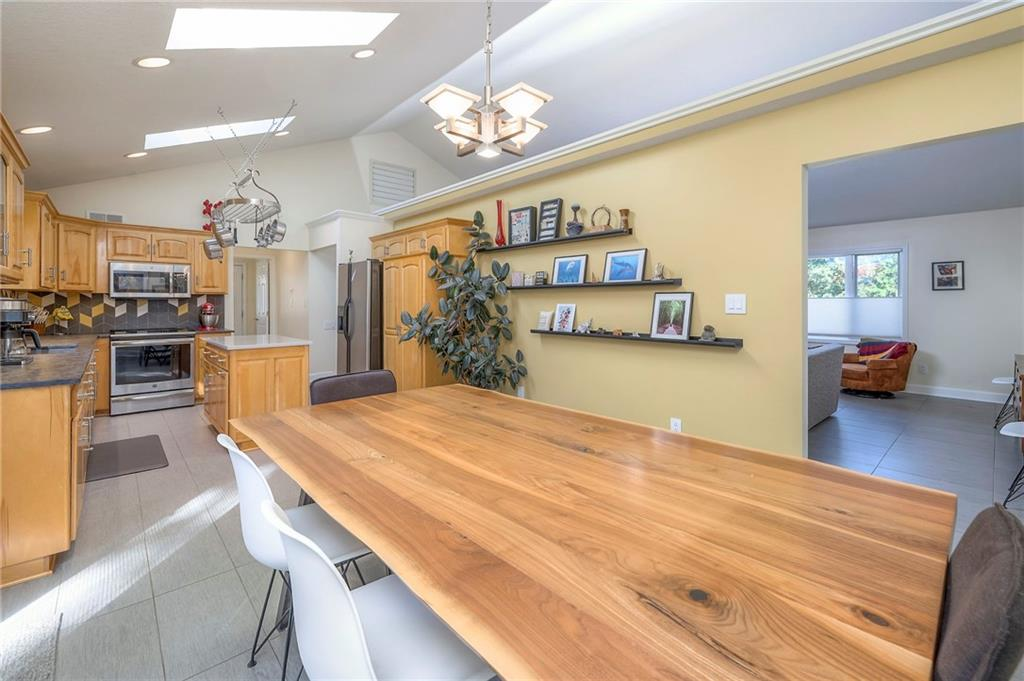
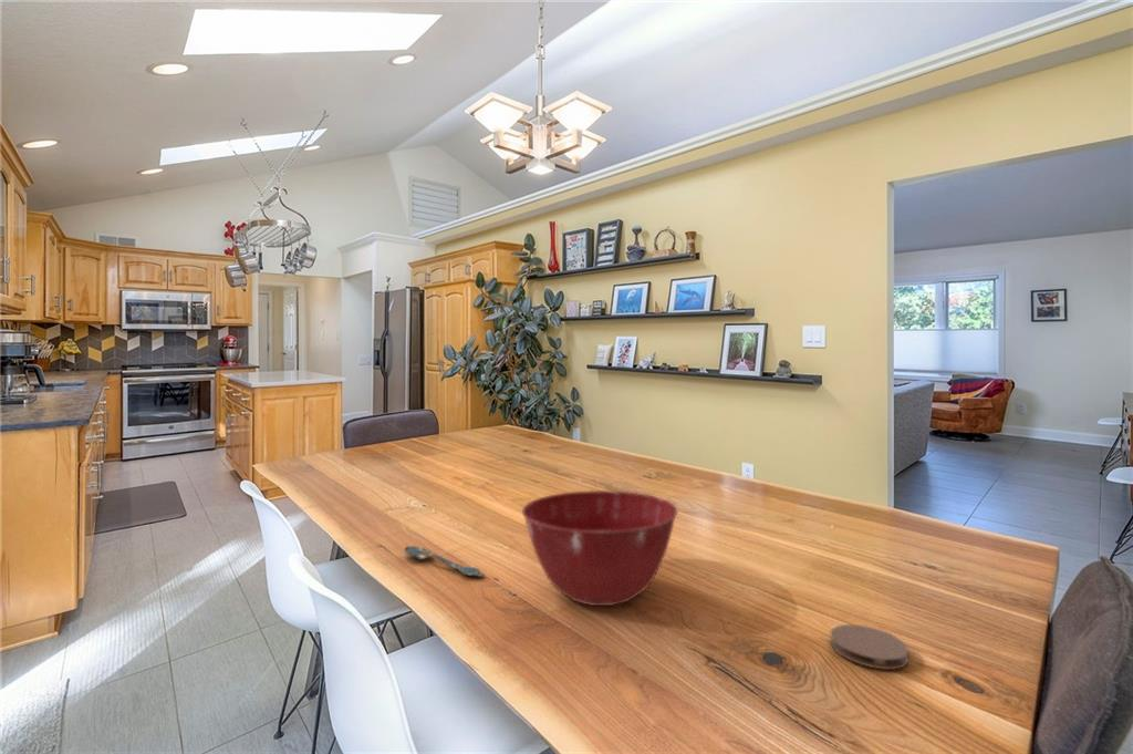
+ coaster (867, 644)
+ spoon (441, 560)
+ mixing bowl (599, 548)
